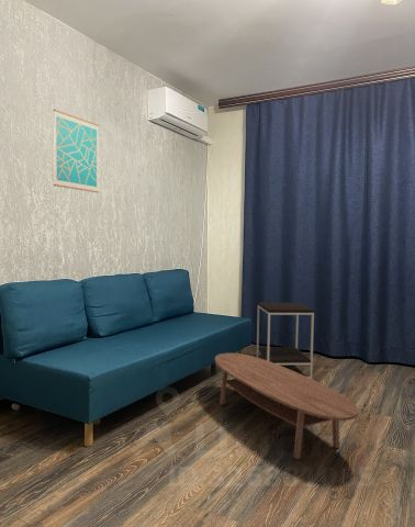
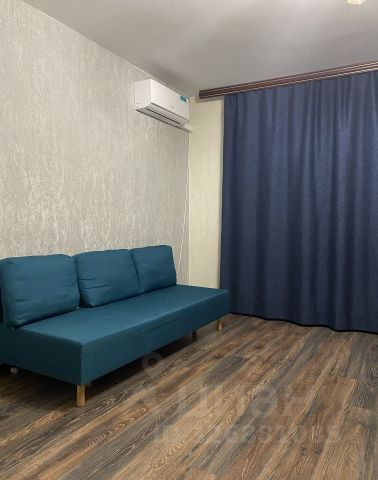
- coffee table (272, 400)
- side table (283, 347)
- wall art (77, 153)
